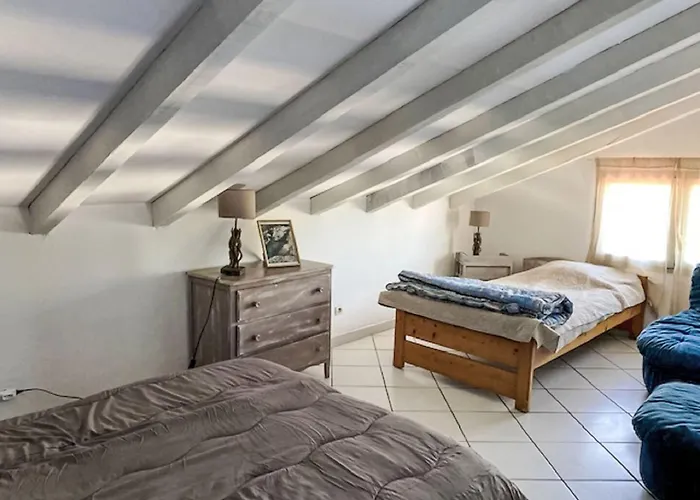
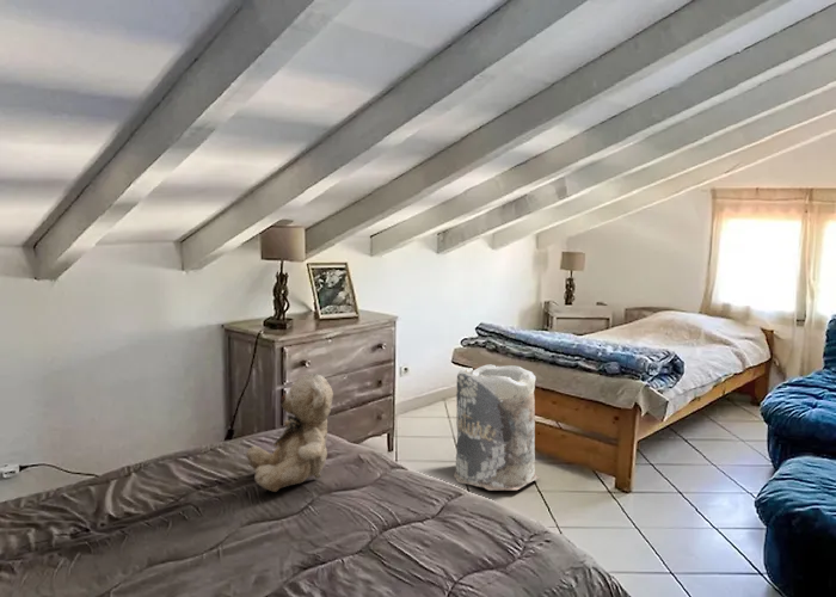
+ teddy bear (285, 429)
+ bag (497, 420)
